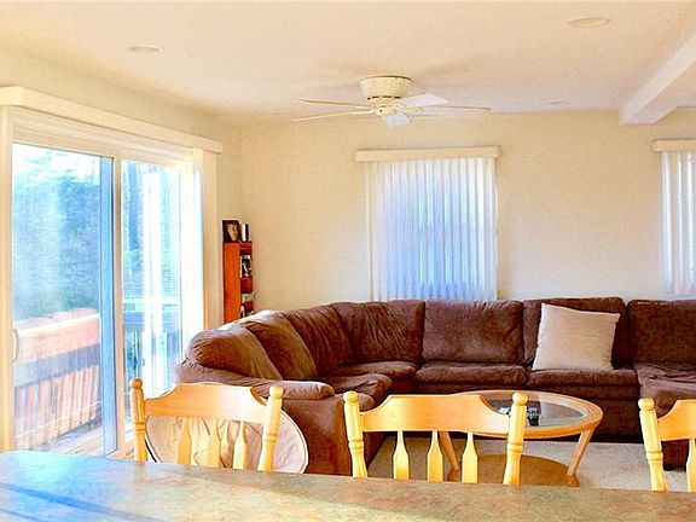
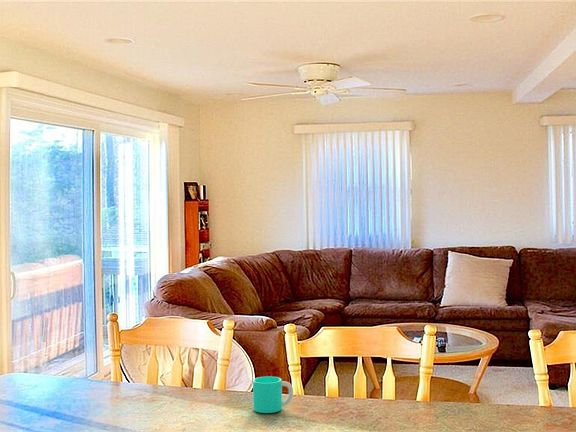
+ cup (273, 394)
